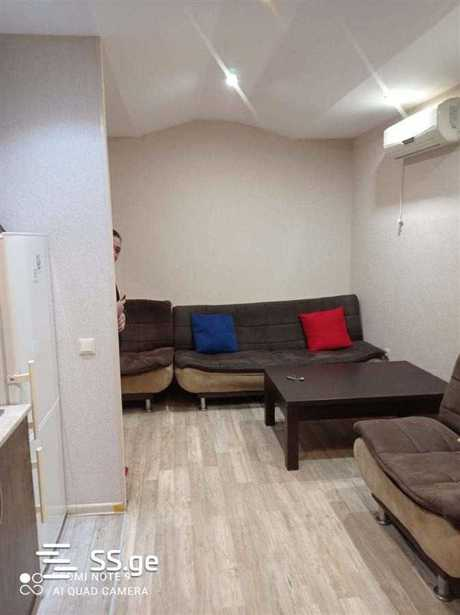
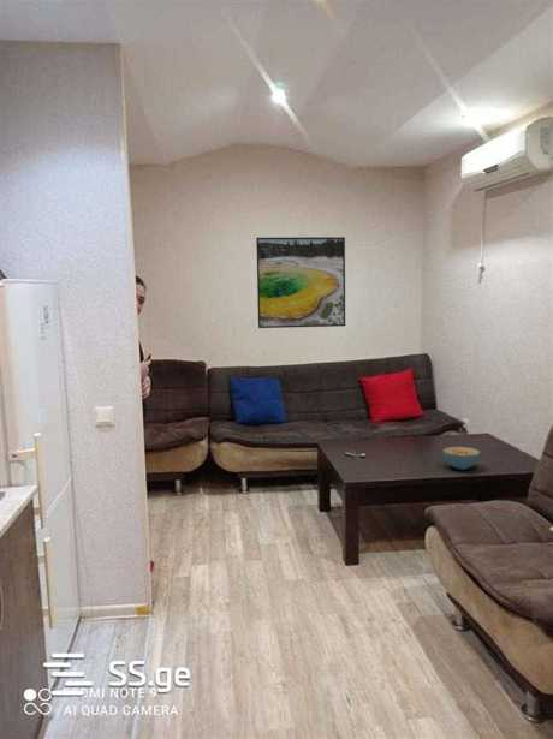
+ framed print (301, 282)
+ cereal bowl (460, 459)
